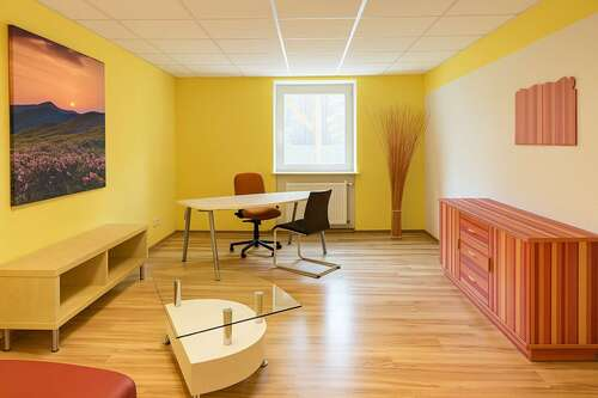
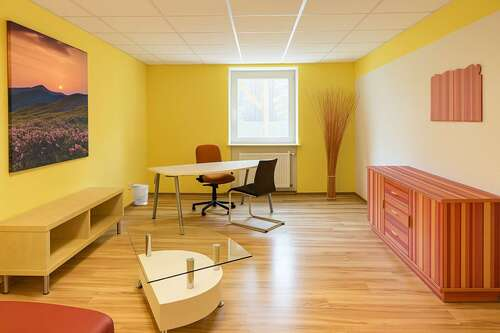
+ wastebasket (140, 195)
